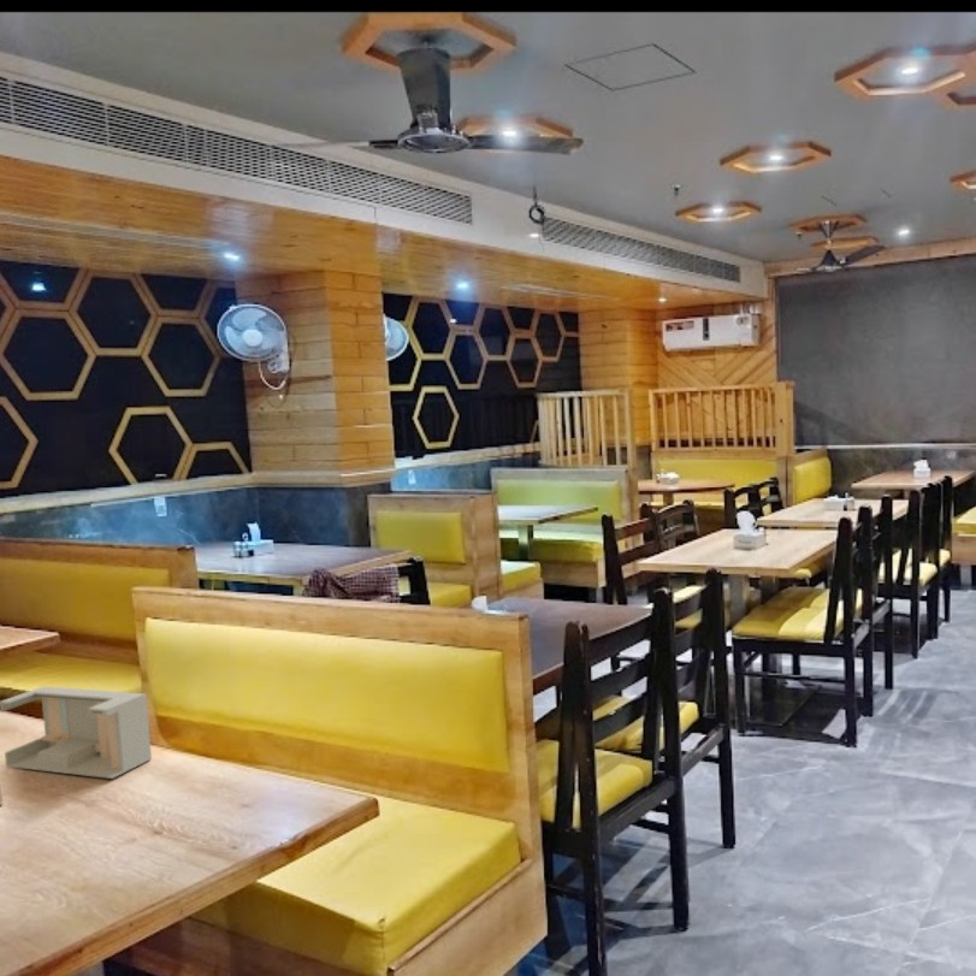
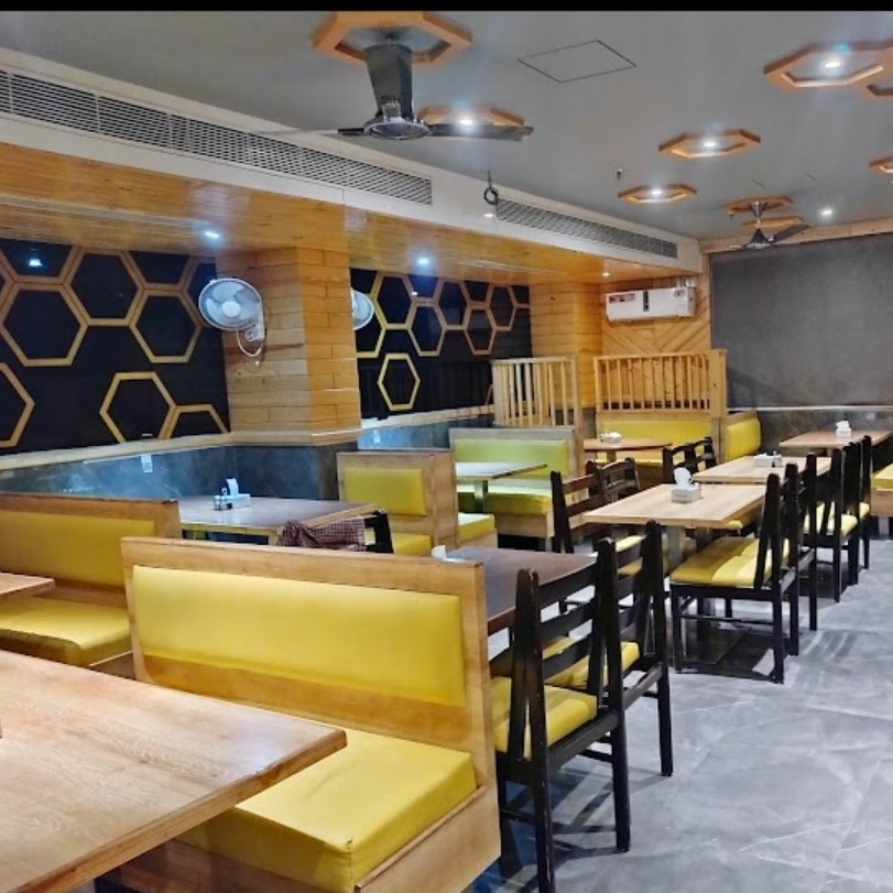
- tissue dispenser (76, 729)
